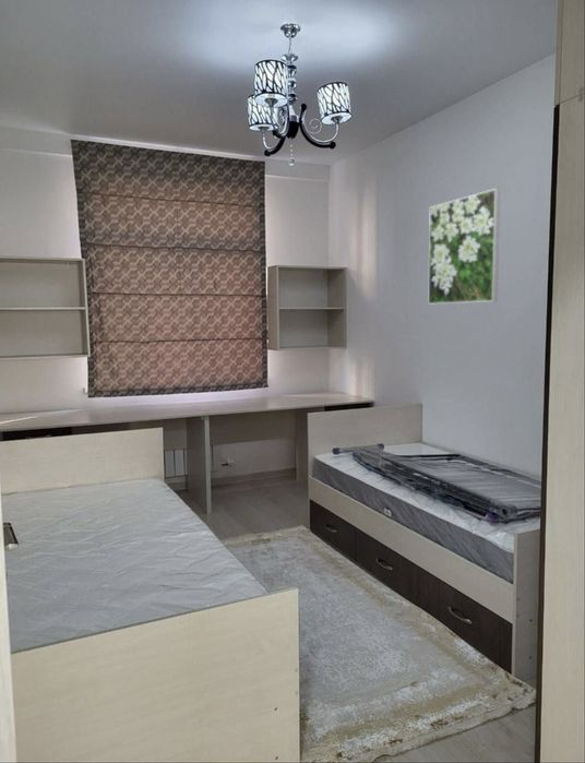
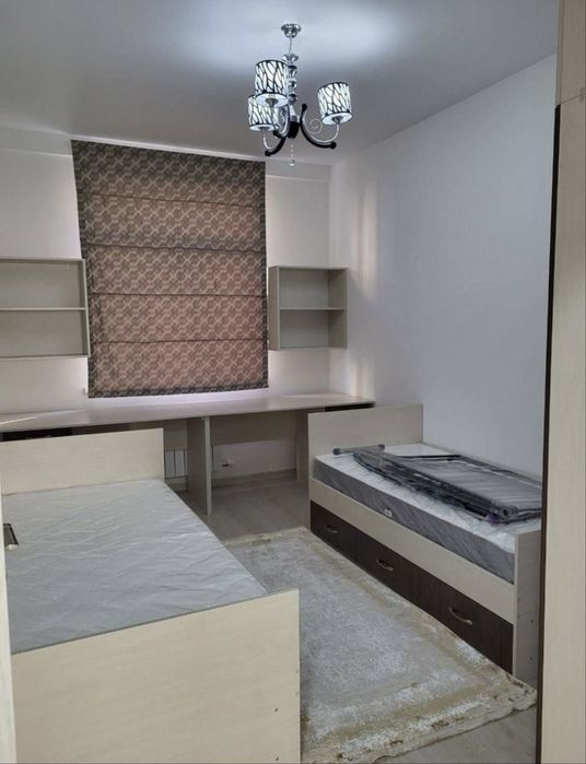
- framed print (461, 251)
